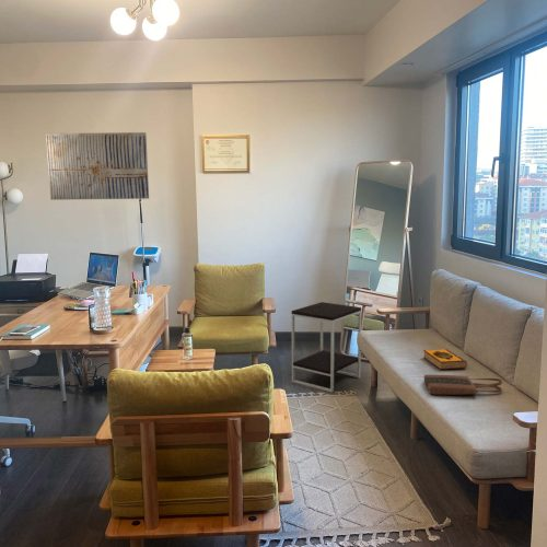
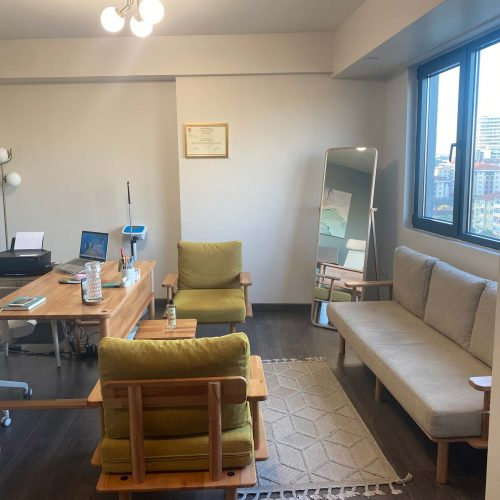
- hardback book (444, 359)
- tote bag (463, 384)
- side table (322, 345)
- wall art (97, 166)
